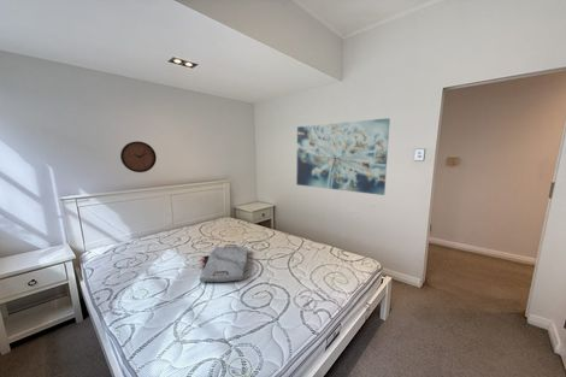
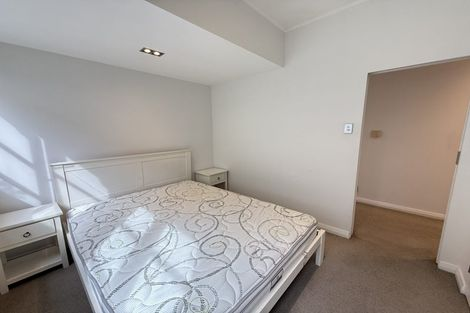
- serving tray (222, 260)
- clock (138, 157)
- wall art (335, 157)
